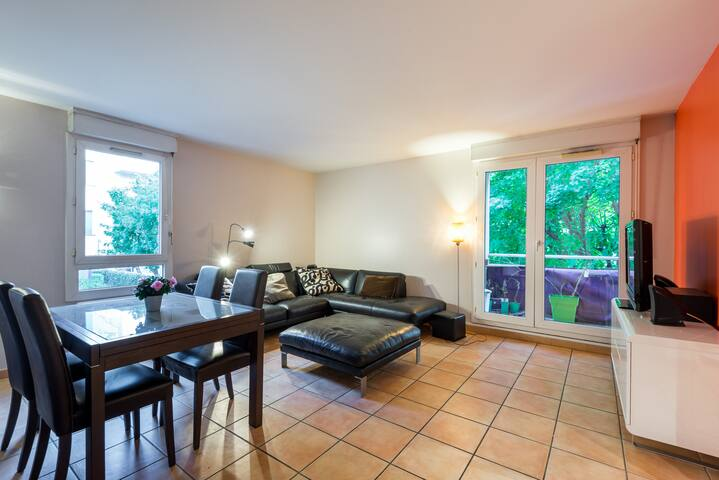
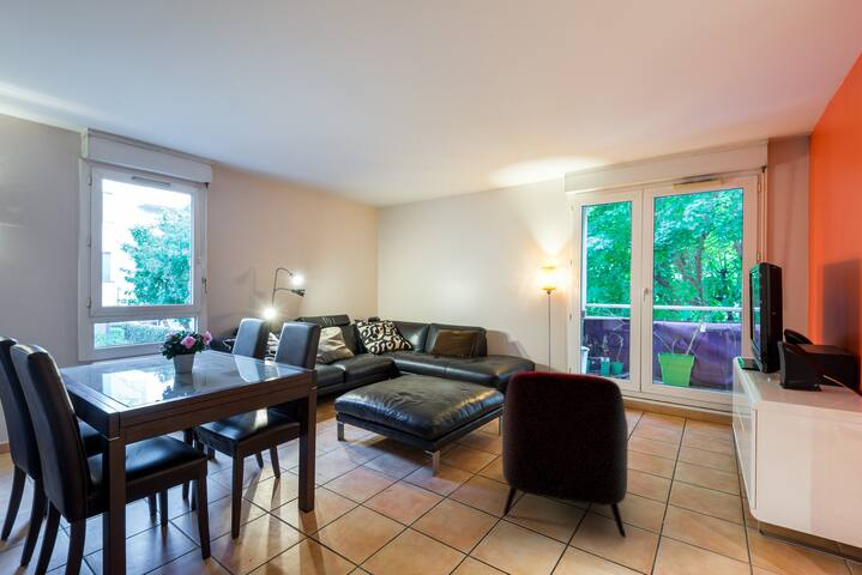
+ armchair (561, 432)
